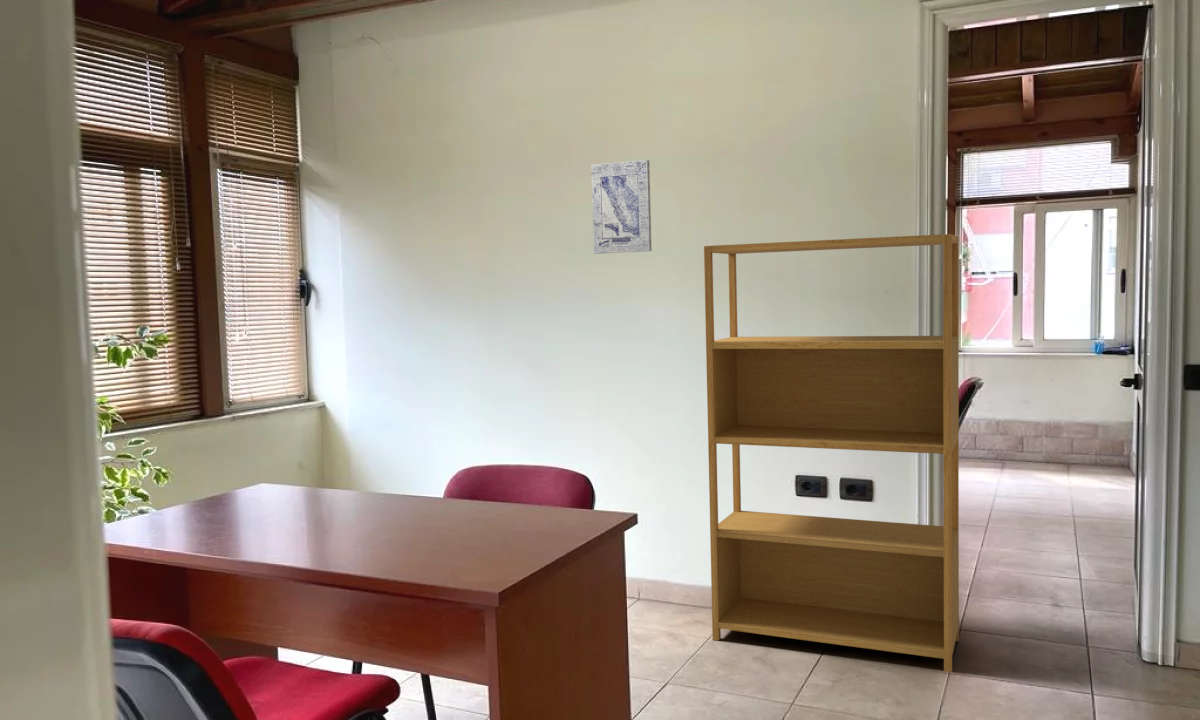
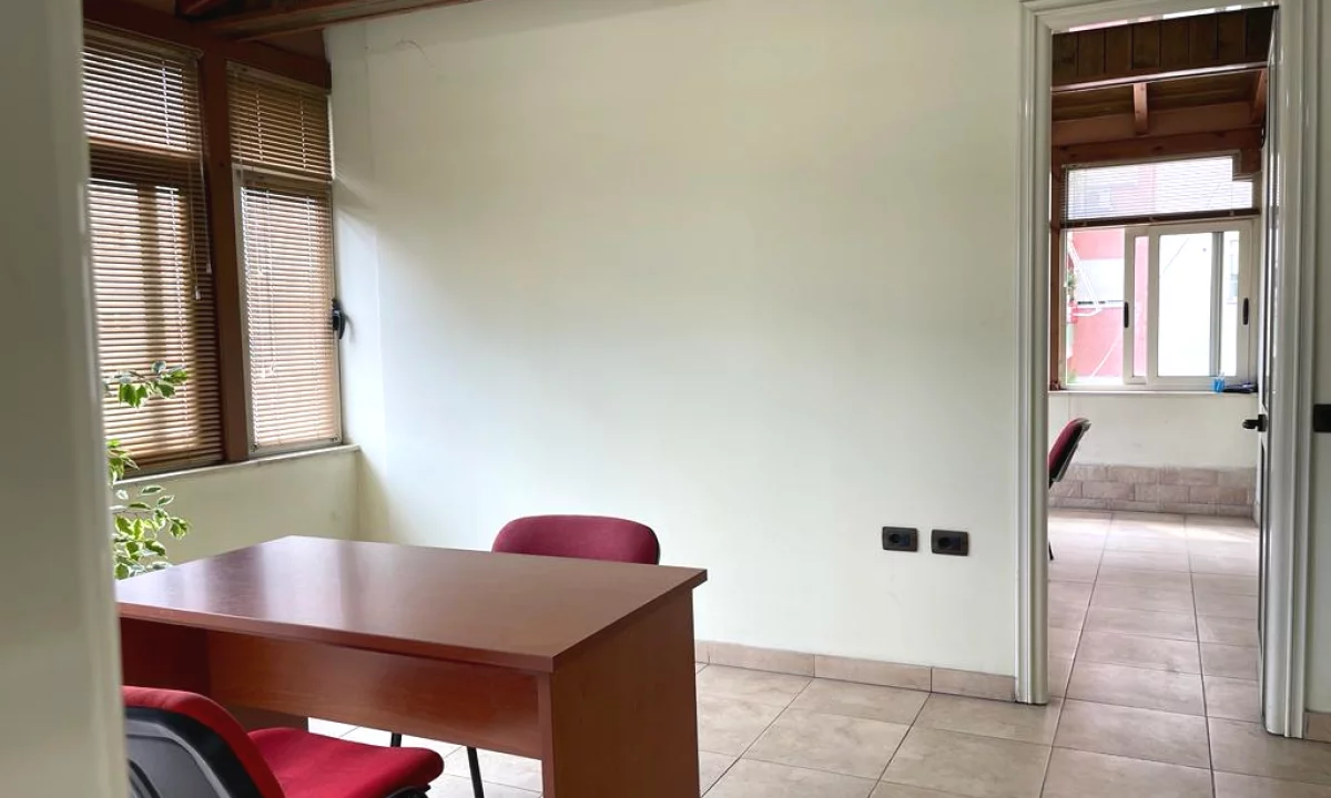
- wall art (621, 207)
- bookshelf (832, 444)
